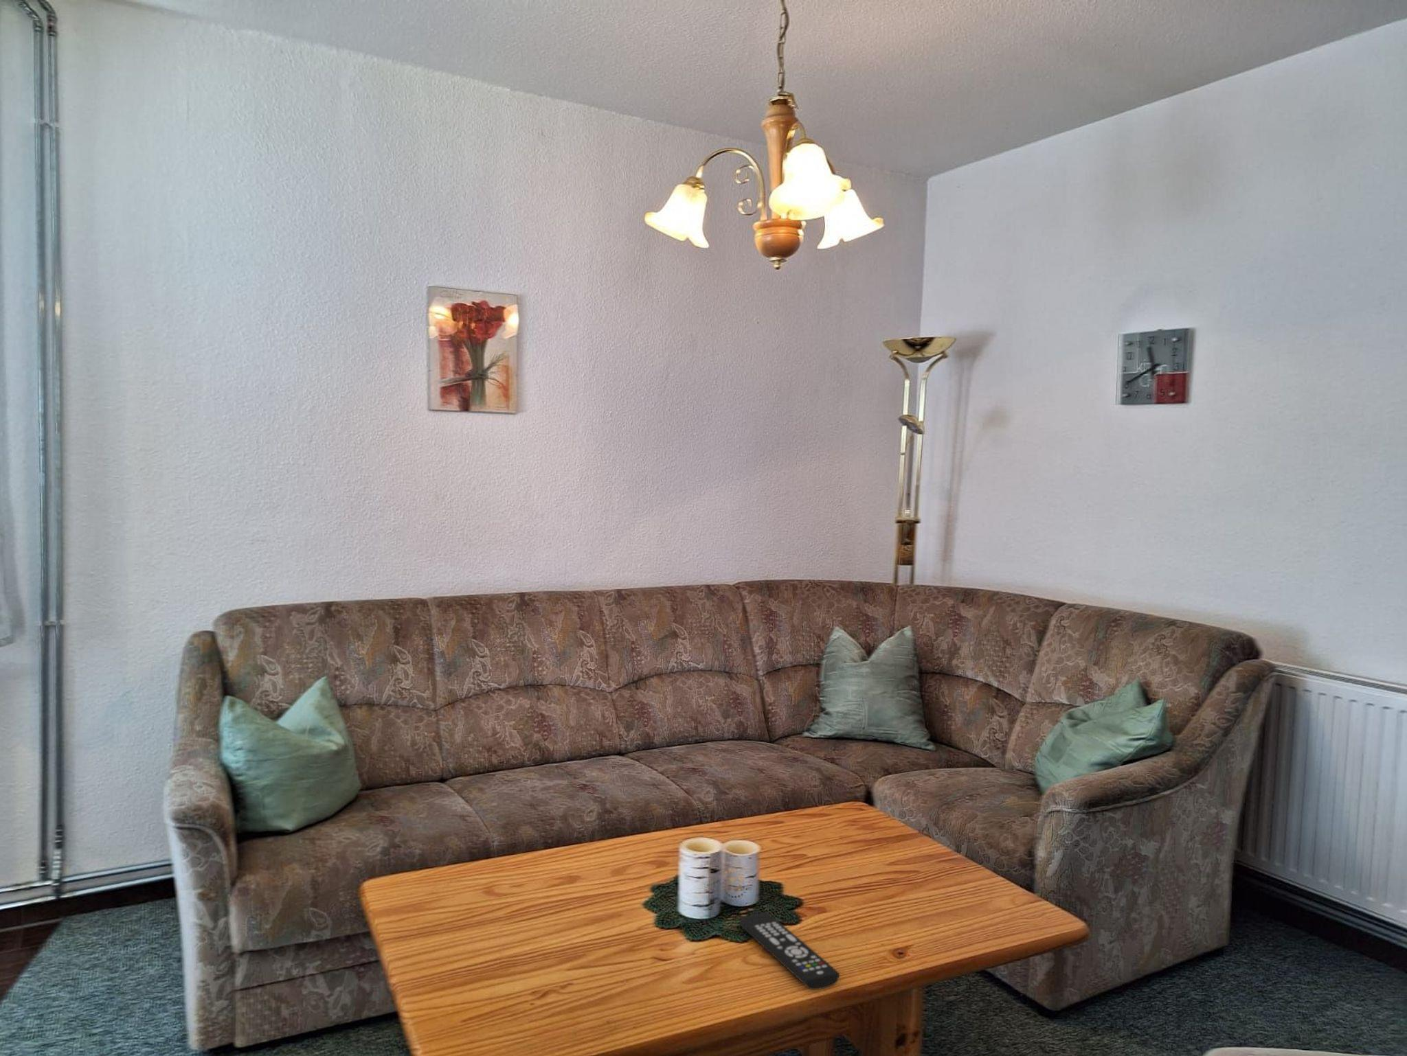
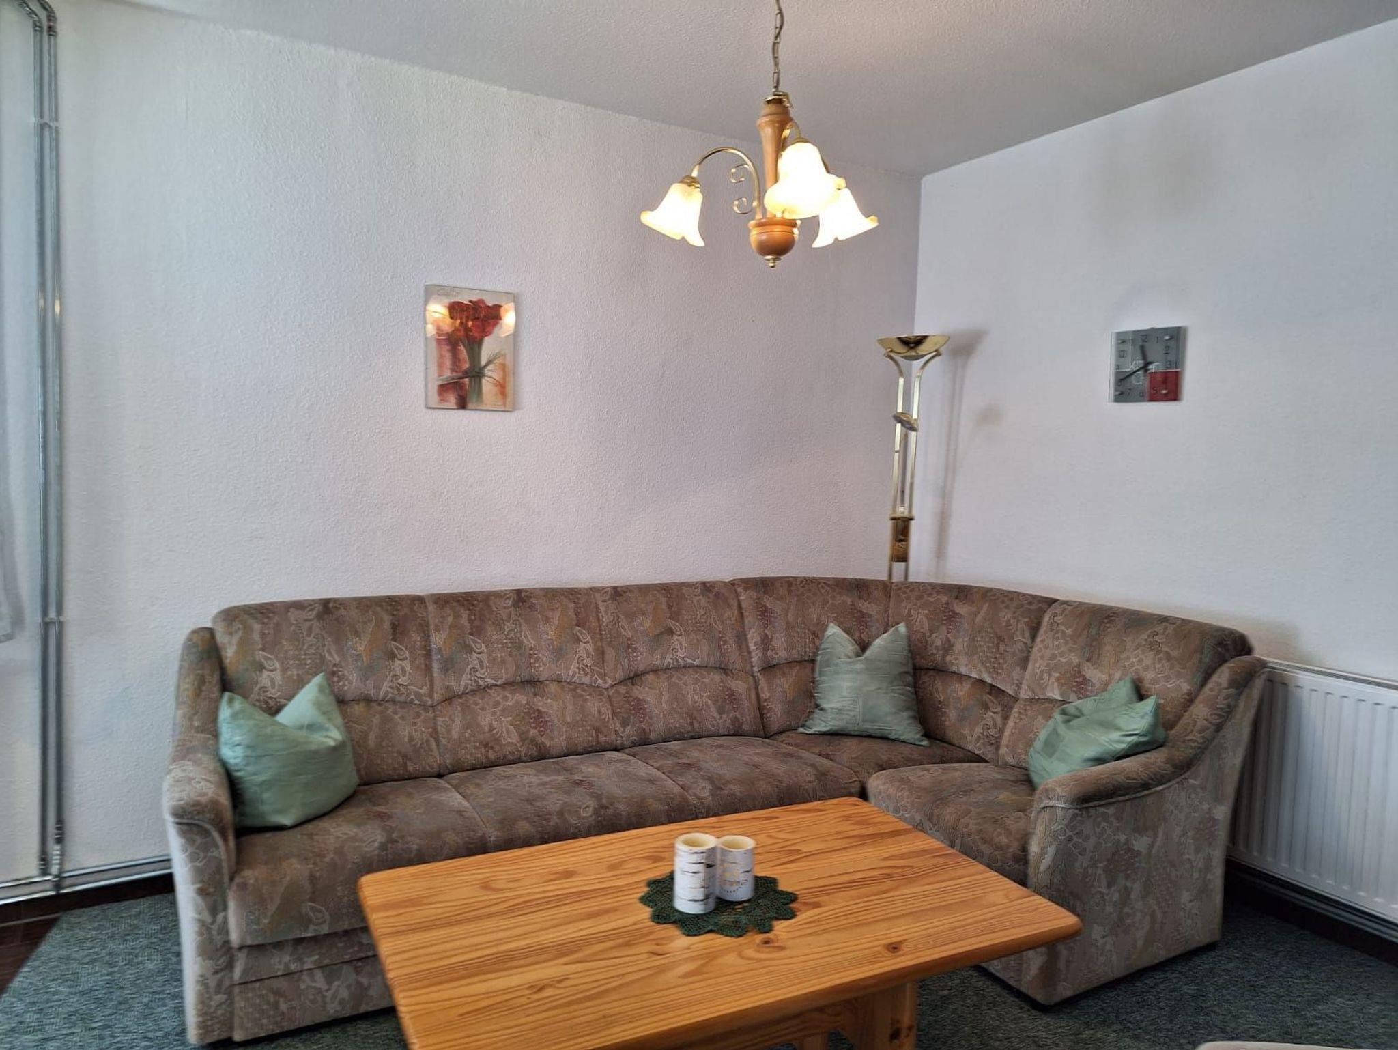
- remote control (786, 948)
